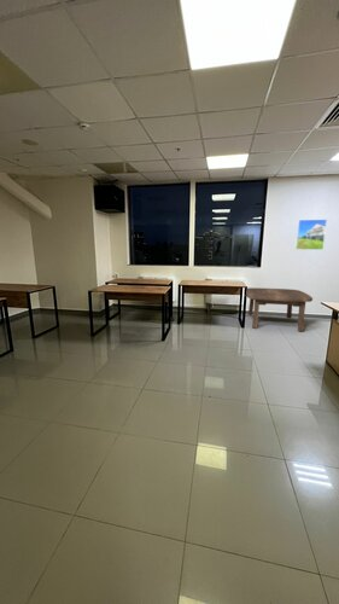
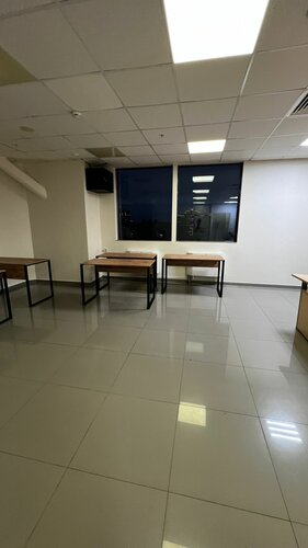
- coffee table (274, 303)
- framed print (310, 234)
